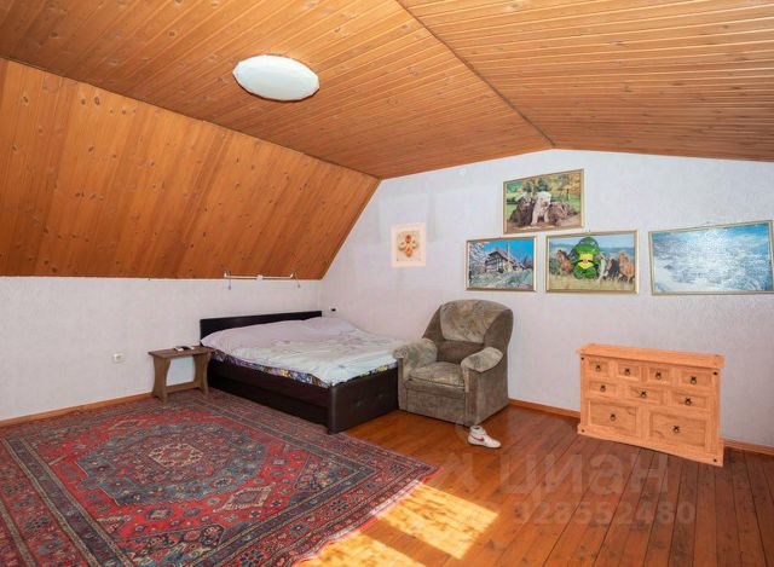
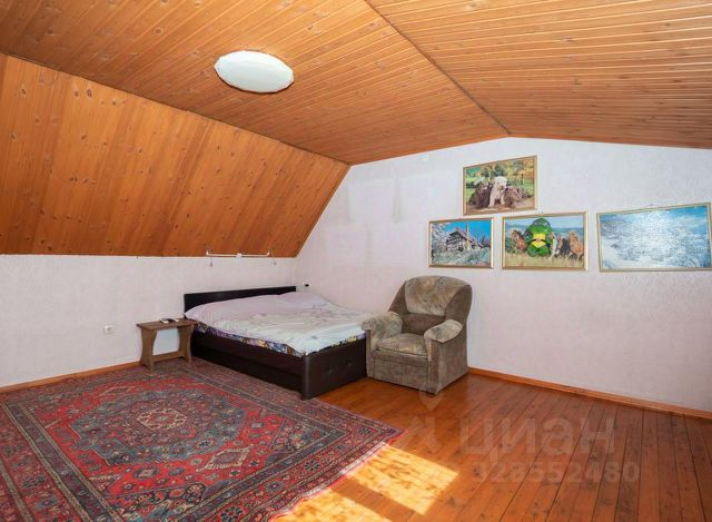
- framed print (408, 245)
- shoe (484, 435)
- dresser (646, 397)
